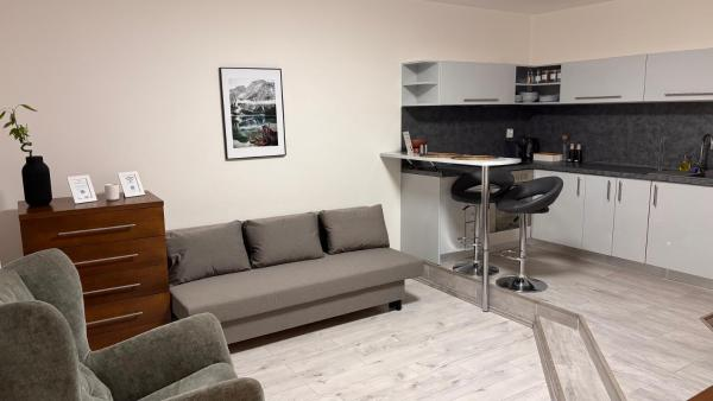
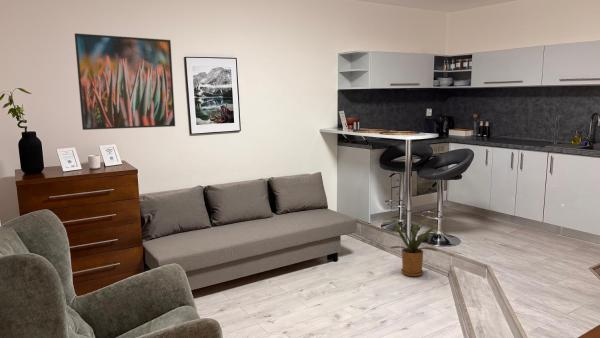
+ house plant (413, 243)
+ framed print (128, 83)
